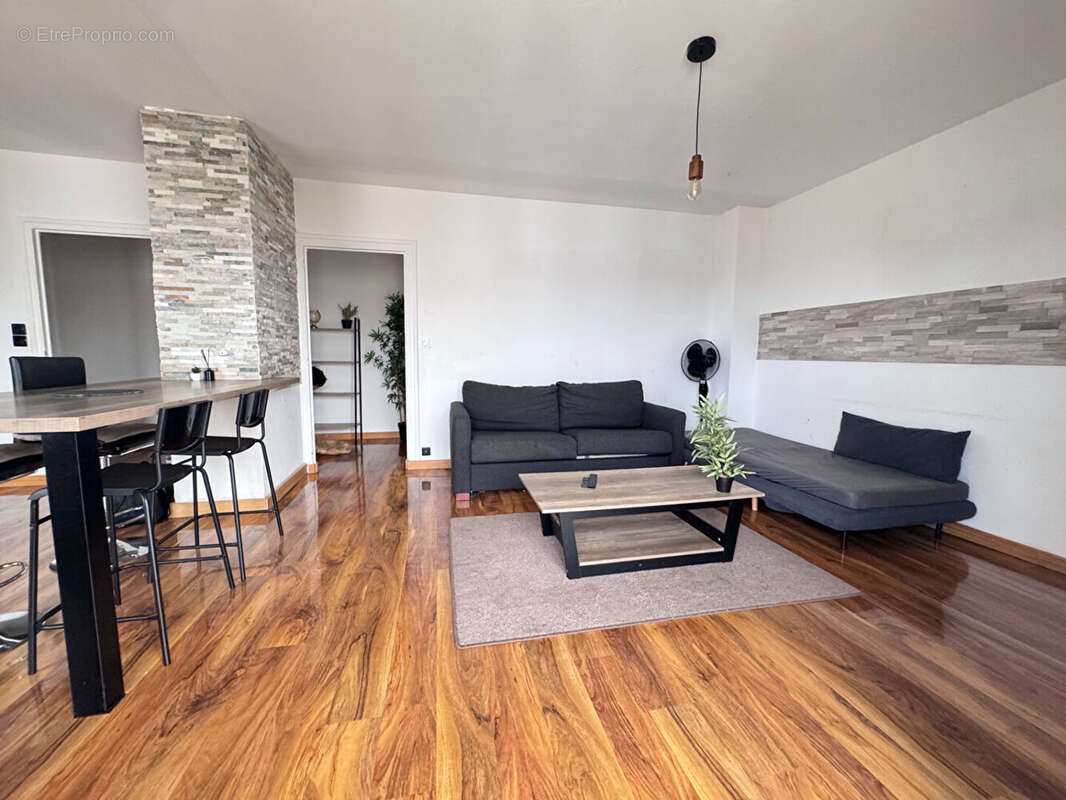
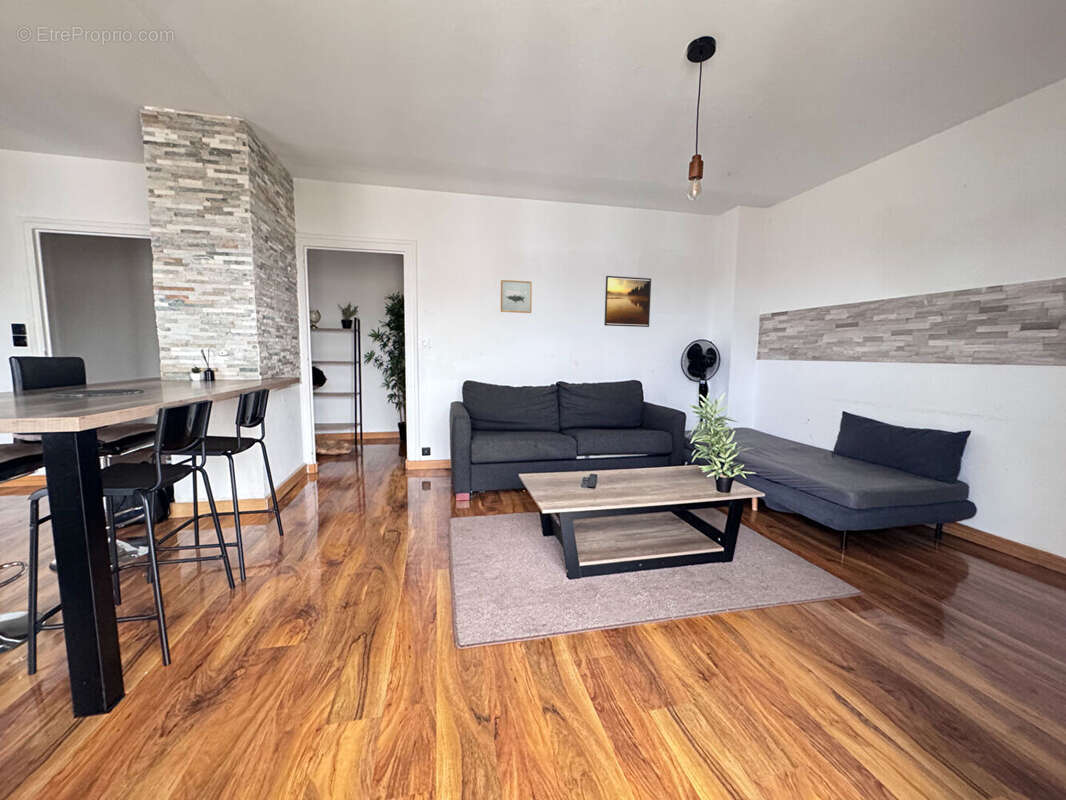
+ wall art (516, 296)
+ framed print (627, 301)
